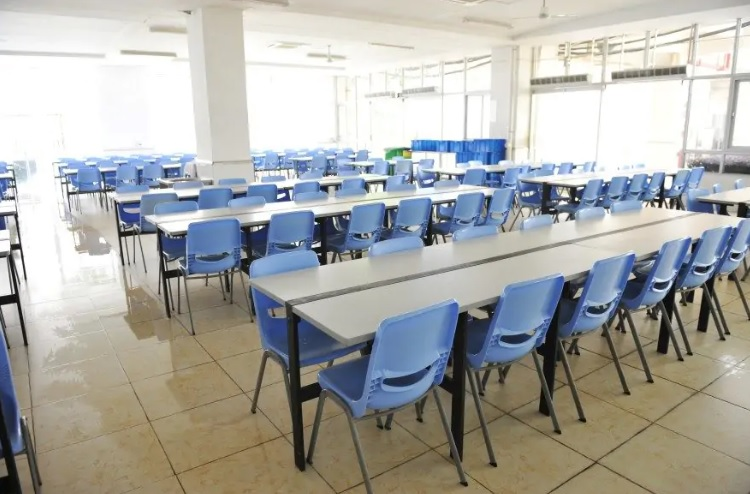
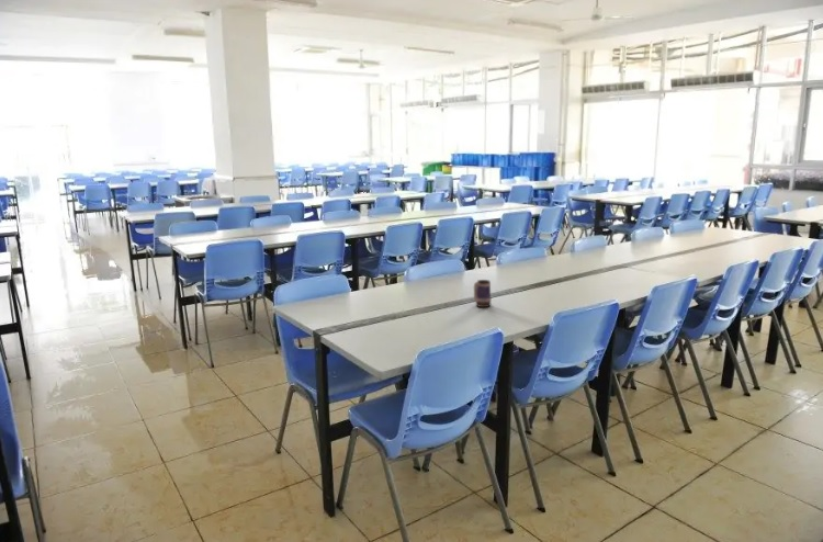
+ mug (481, 293)
